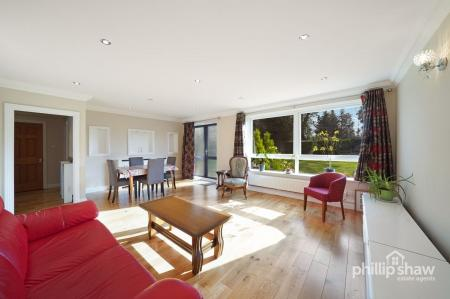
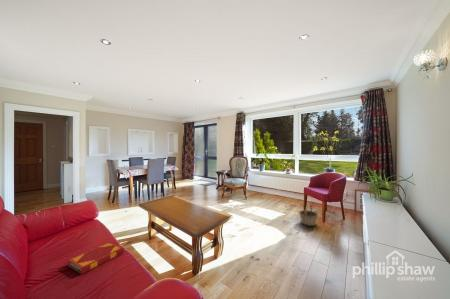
+ hardback book (97, 256)
+ basket (308, 213)
